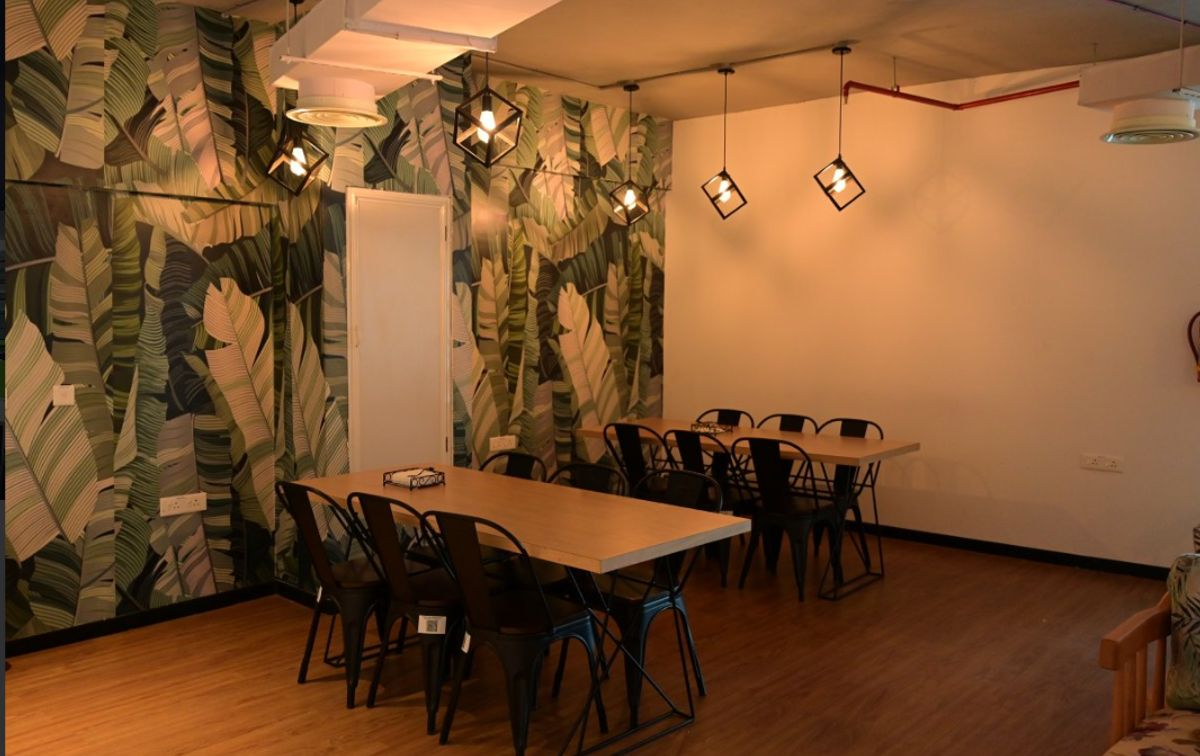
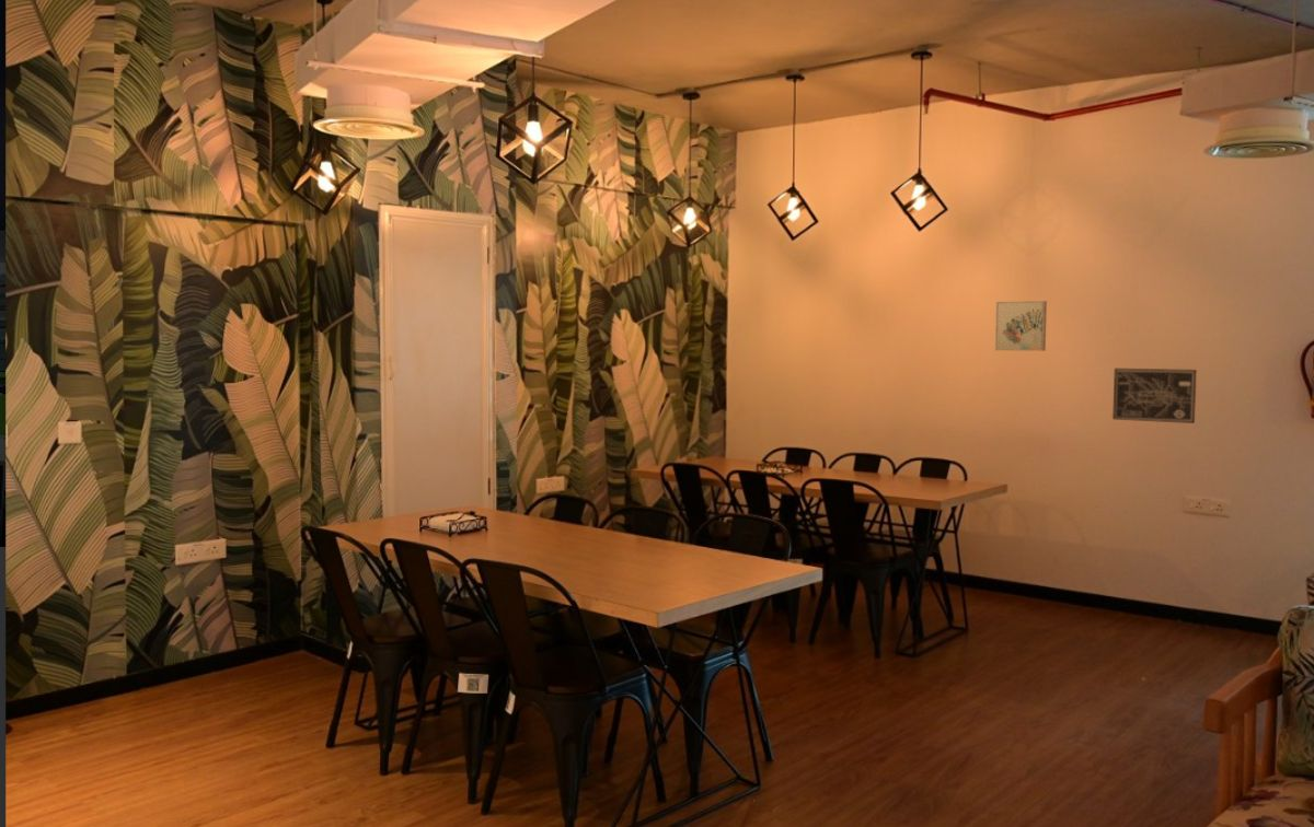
+ wall art (1153, 395)
+ wall art (1021, 326)
